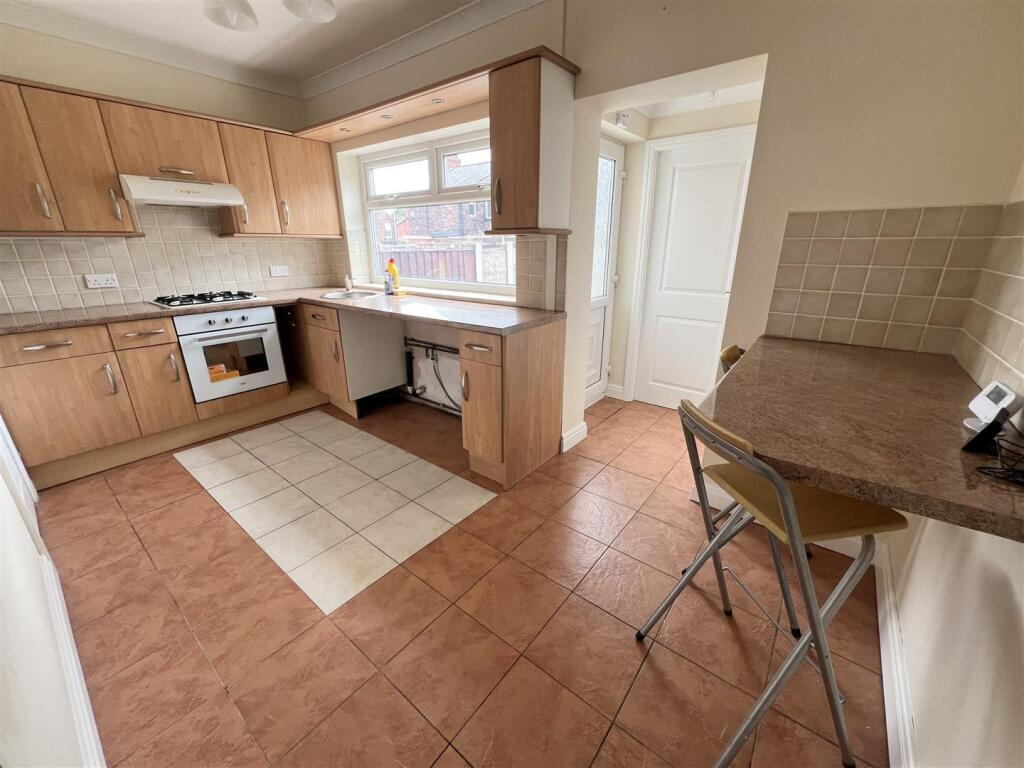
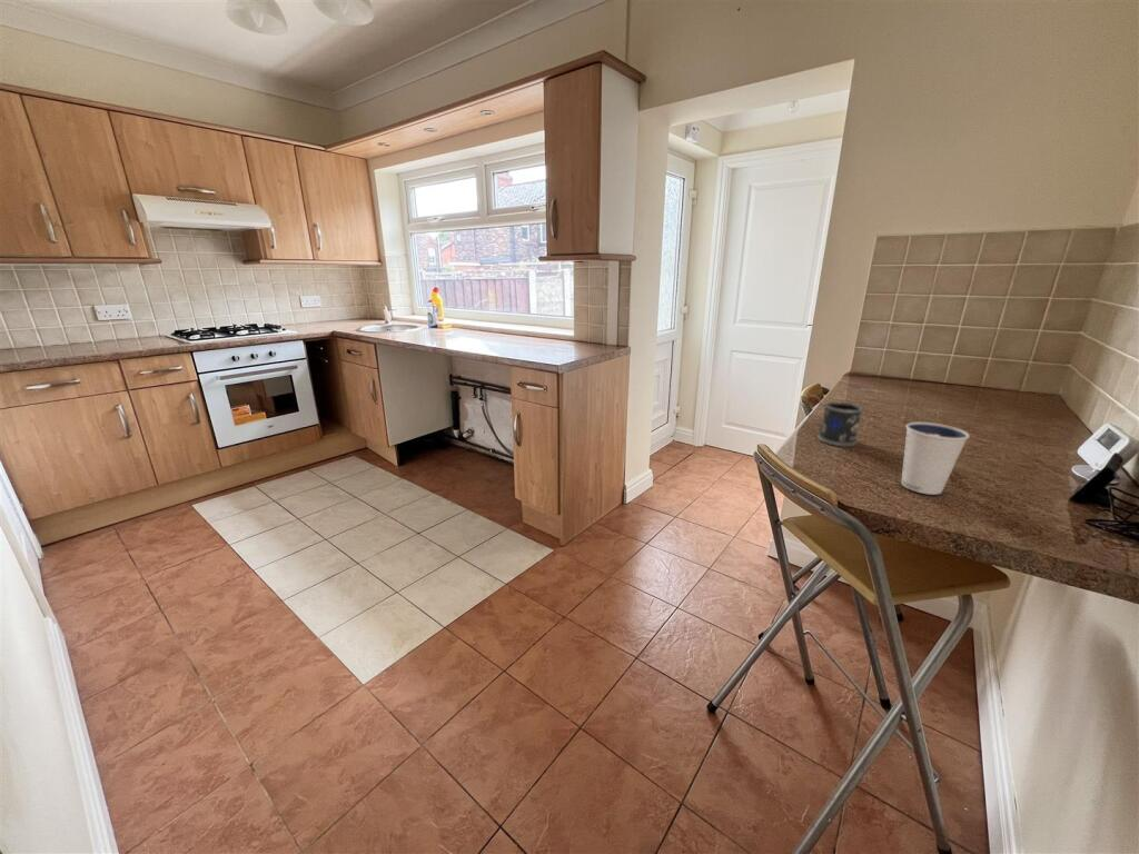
+ dixie cup (929, 459)
+ mug (831, 418)
